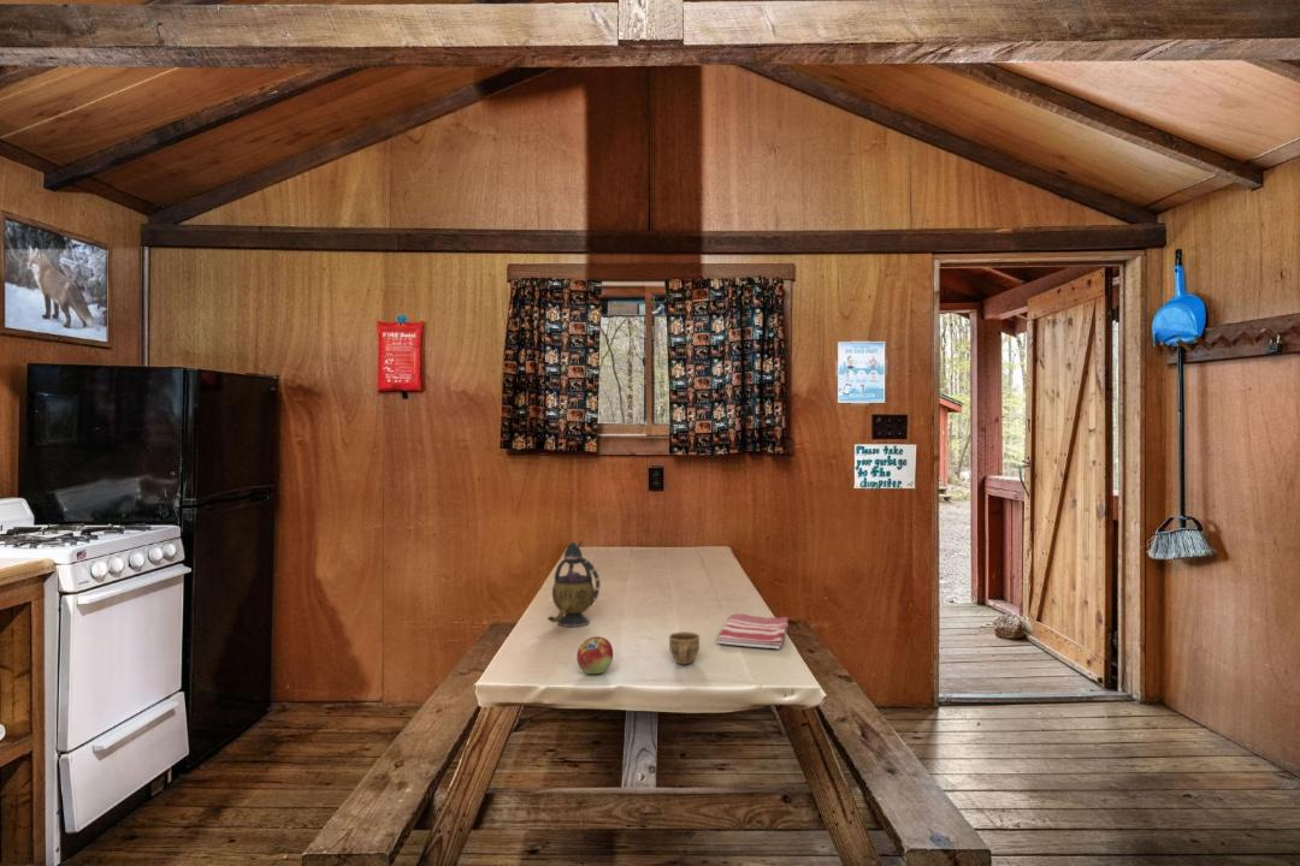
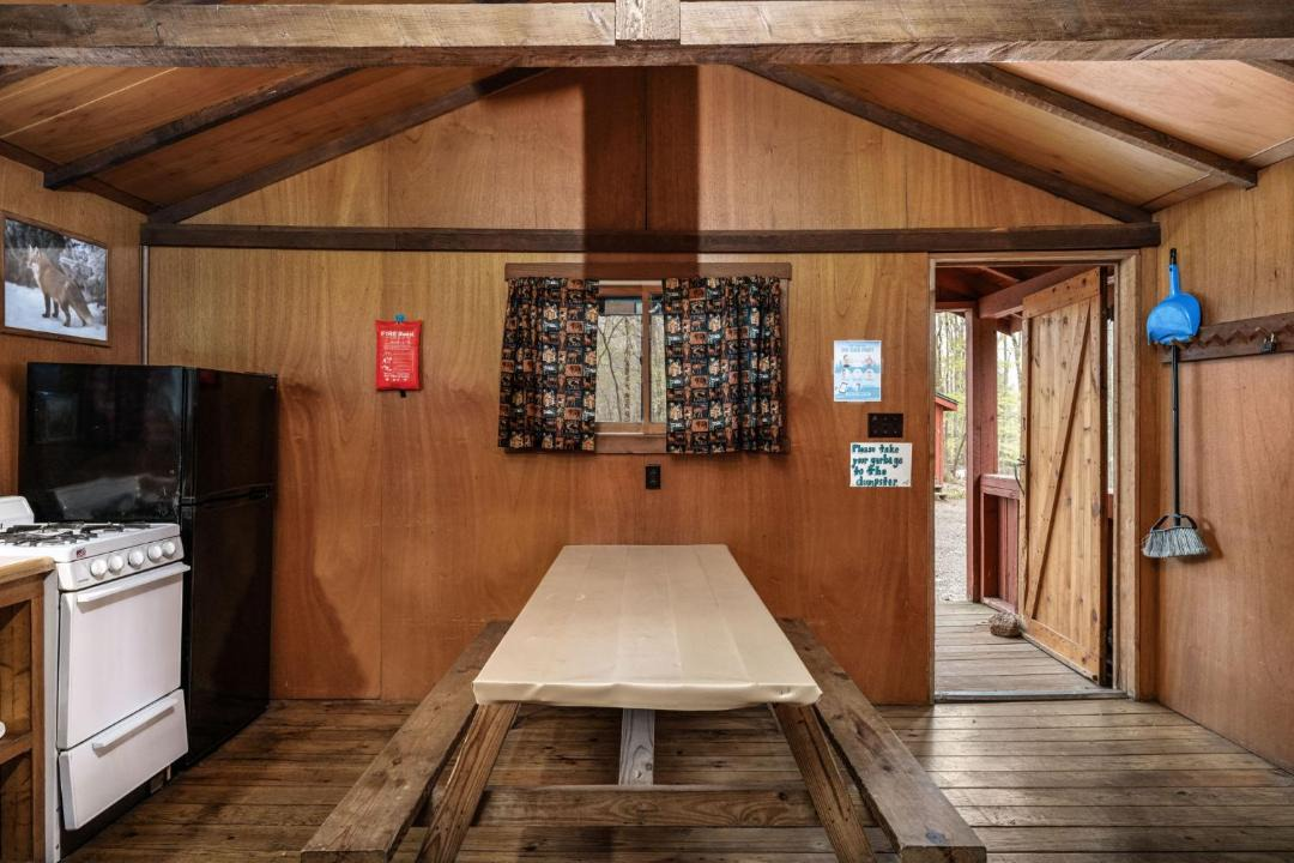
- teapot (568, 585)
- fruit (595, 656)
- dish towel (754, 629)
- cup (682, 650)
